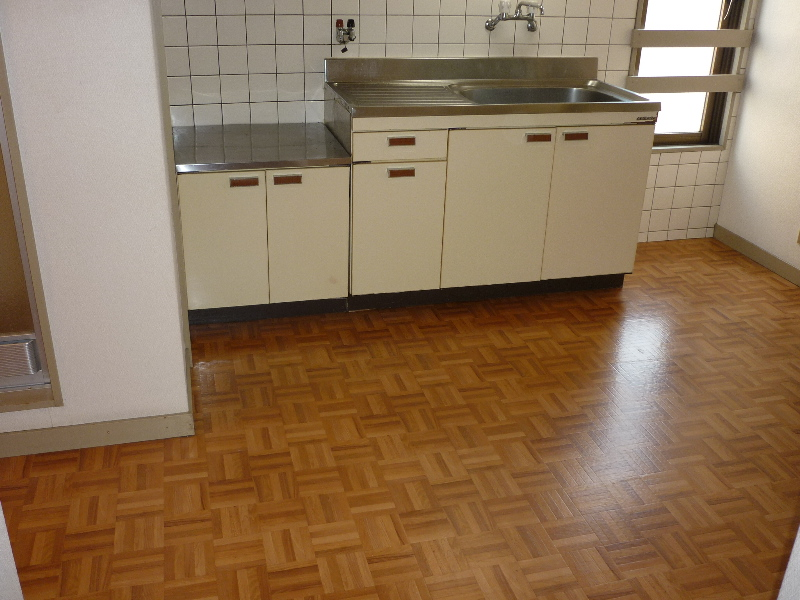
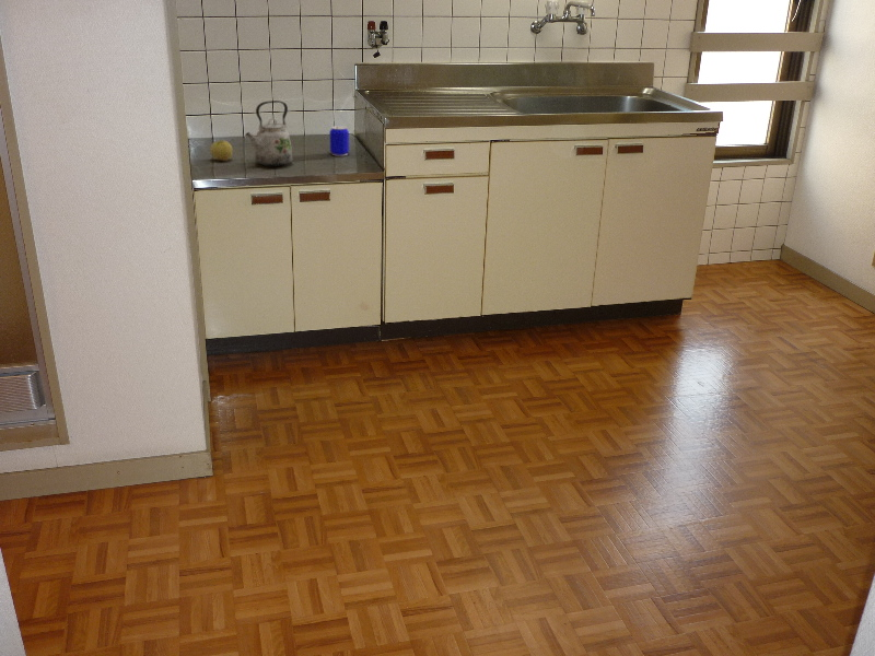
+ apple (221, 150)
+ kettle (267, 133)
+ beer can (339, 140)
